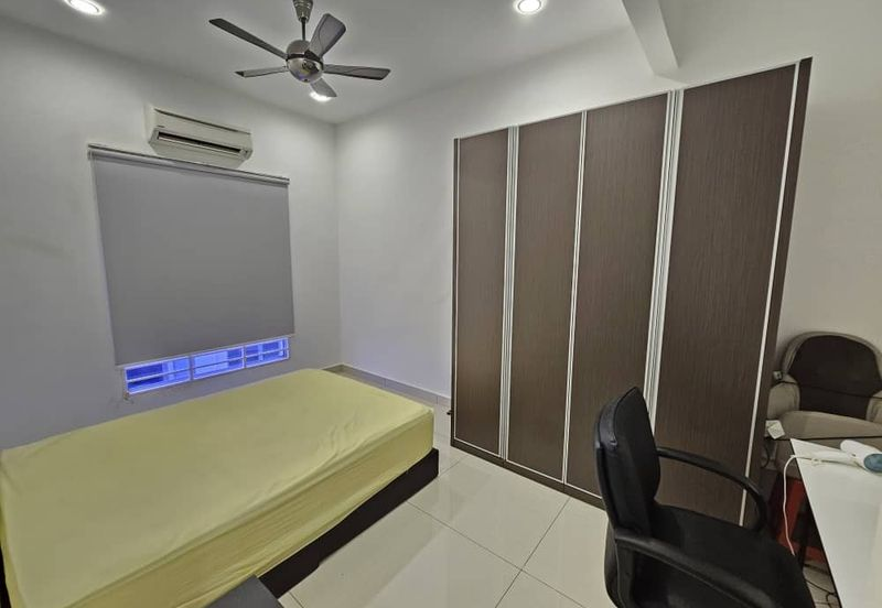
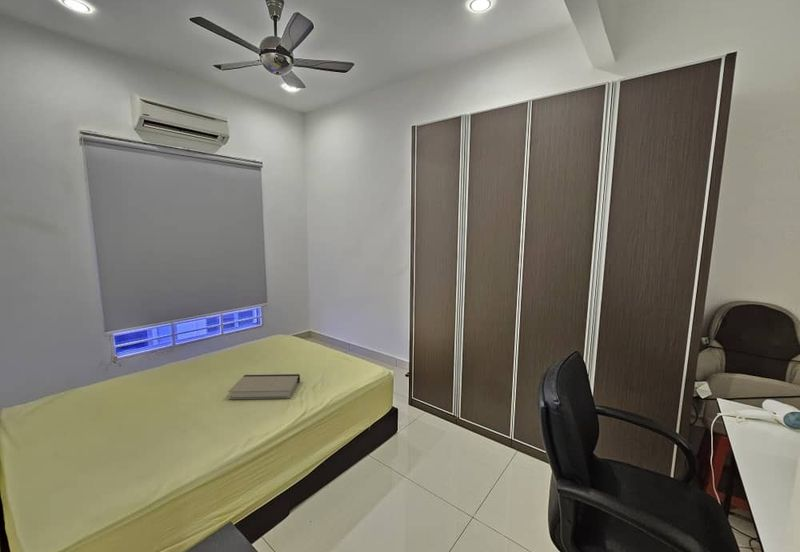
+ book (266, 385)
